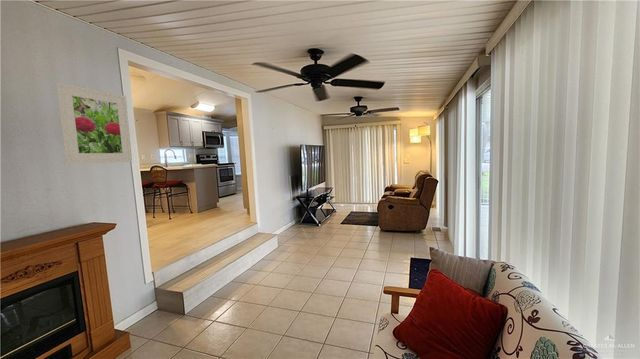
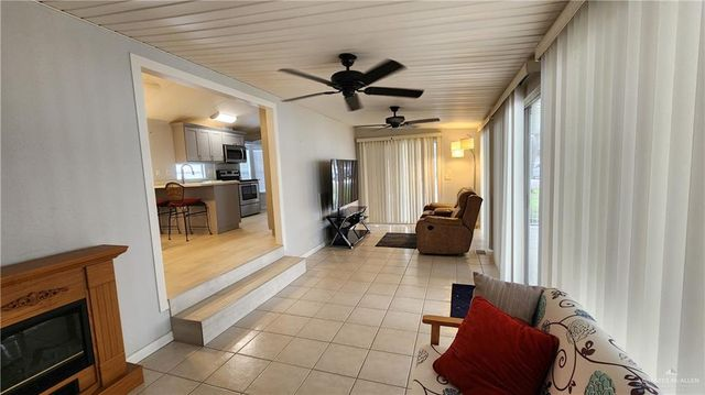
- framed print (98, 126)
